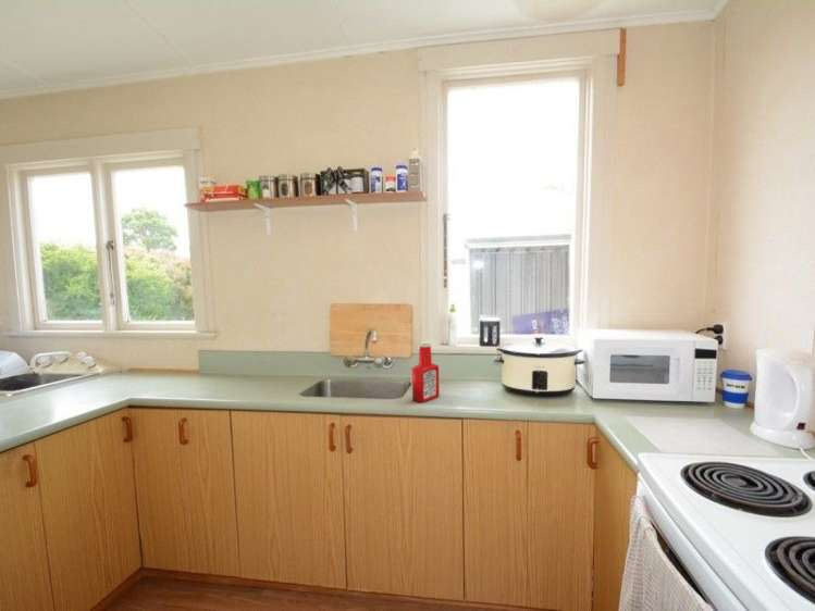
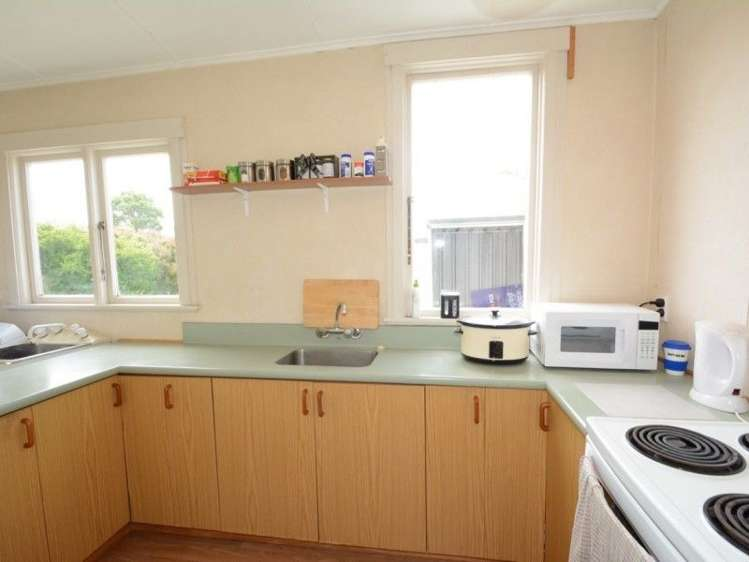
- soap bottle (425, 370)
